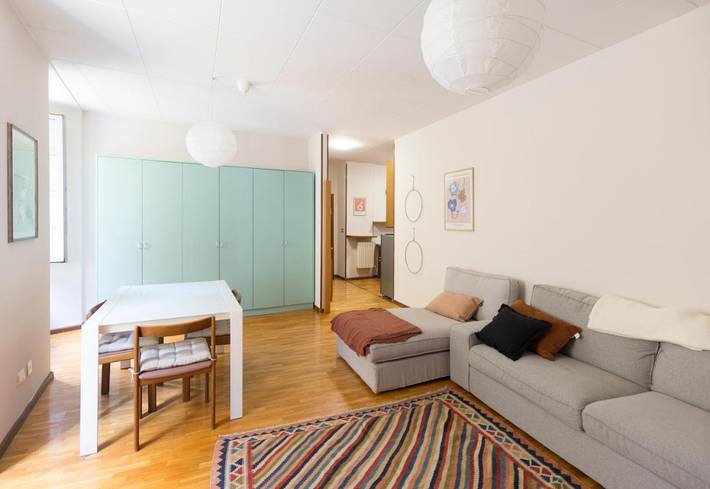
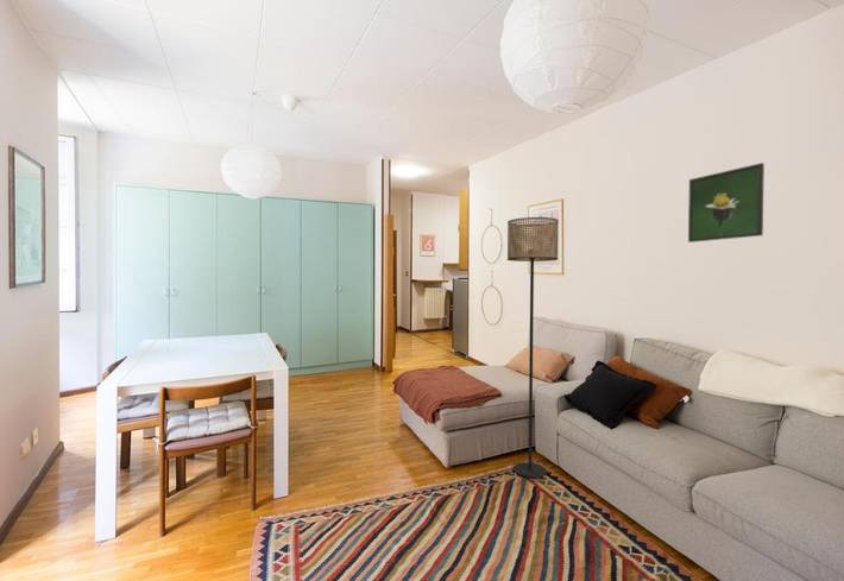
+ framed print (723, 206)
+ floor lamp (530, 346)
